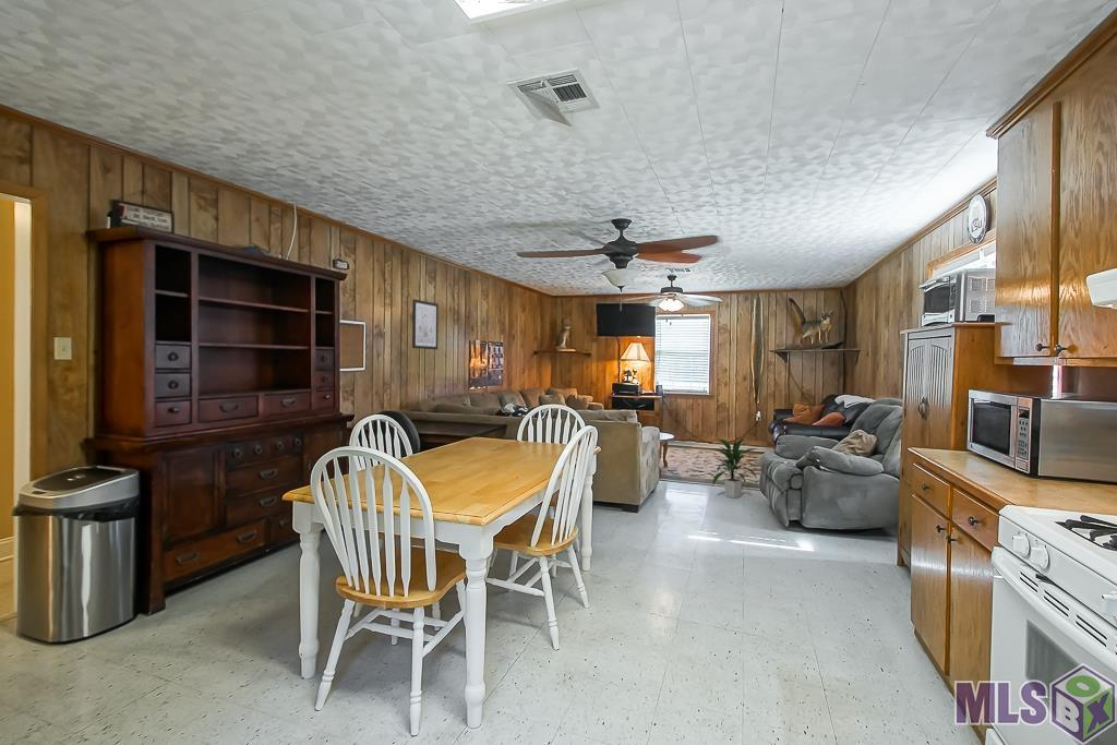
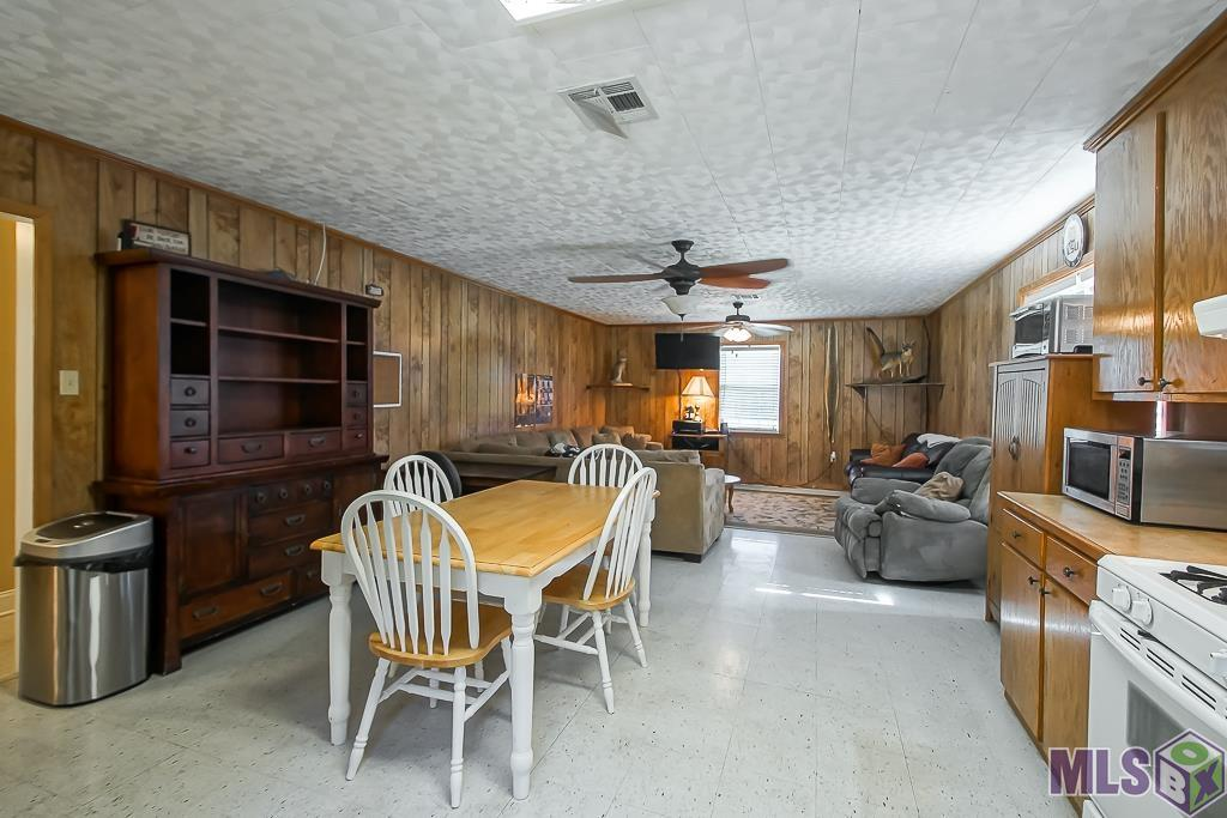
- indoor plant (731, 465)
- wall art (425, 325)
